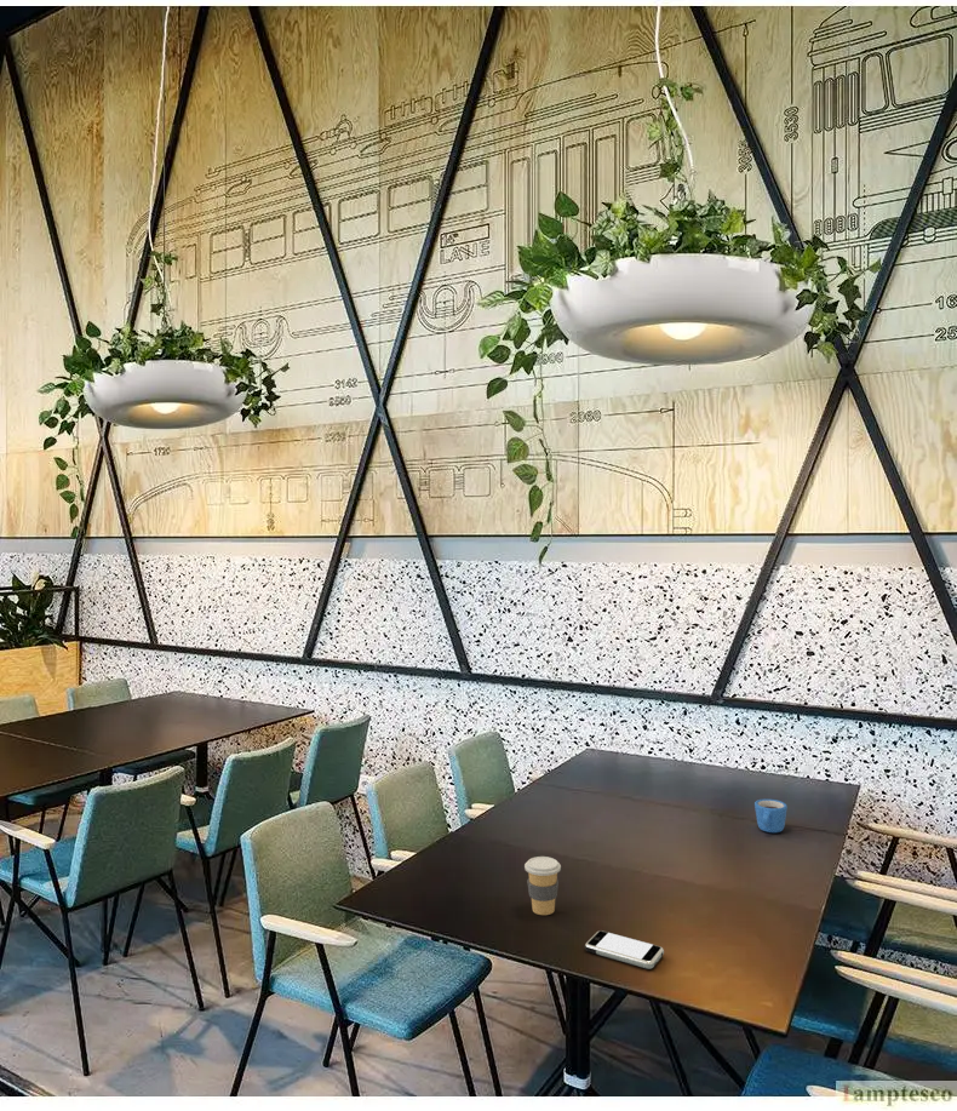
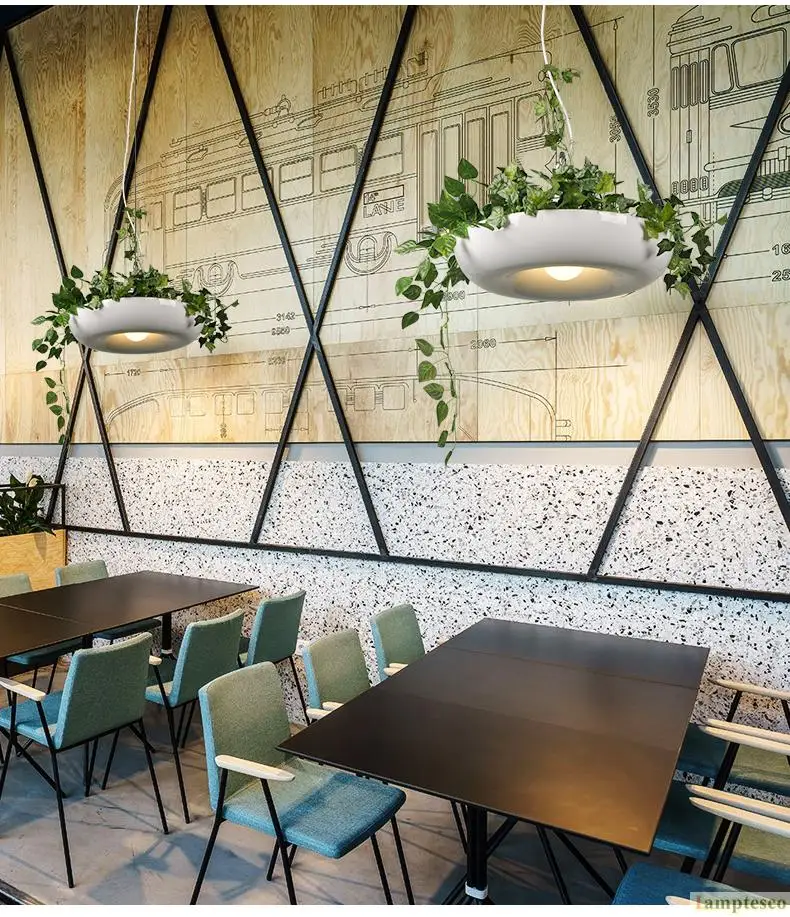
- coffee cup (543, 886)
- smartphone (624, 949)
- mug (769, 818)
